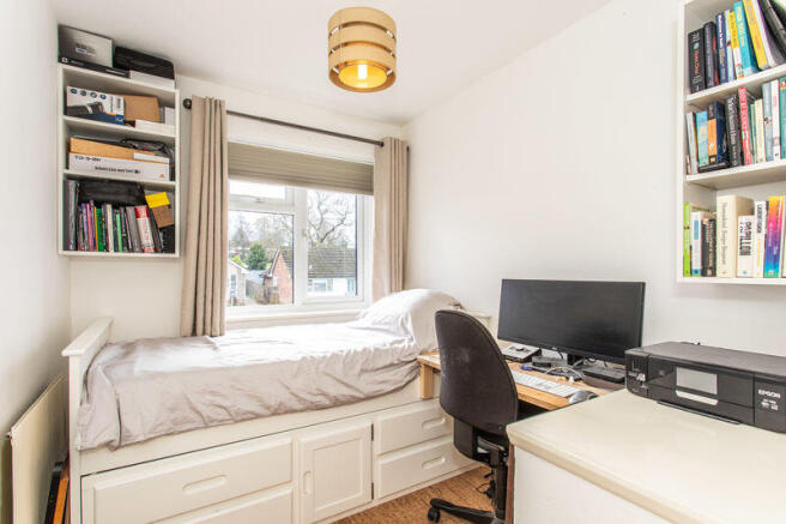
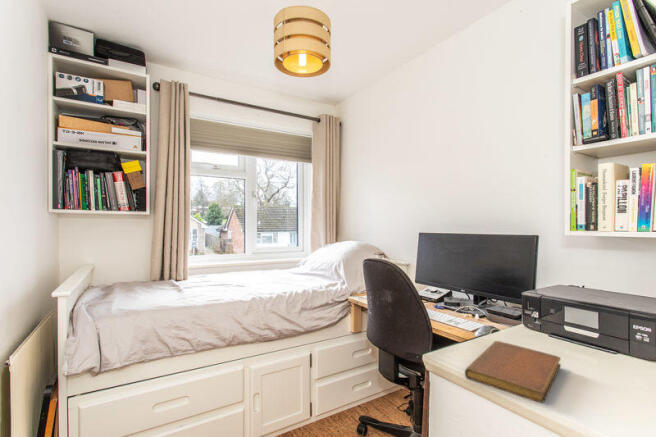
+ notebook (514, 366)
